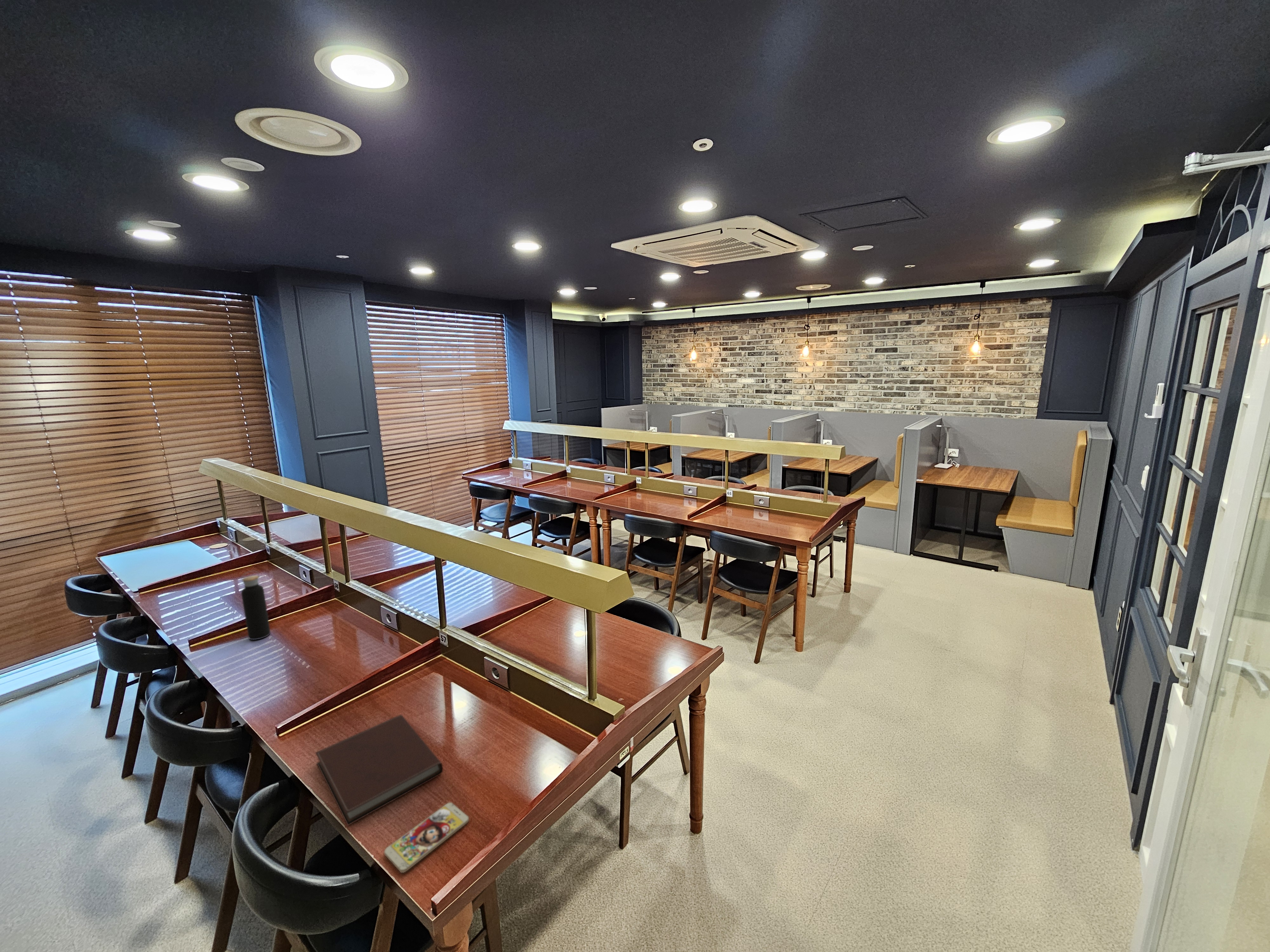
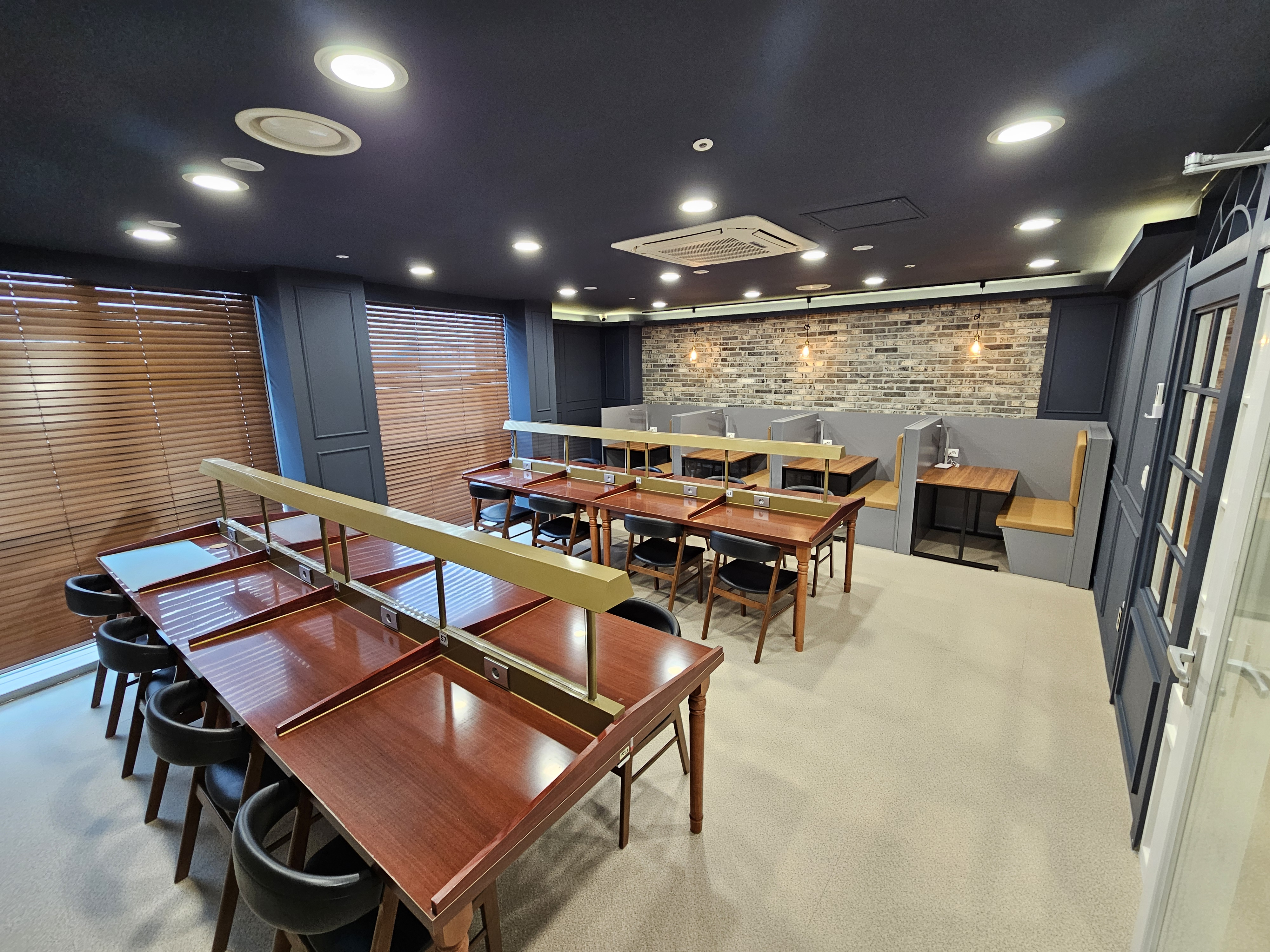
- notebook (378, 763)
- water bottle (254, 604)
- smartphone (428, 835)
